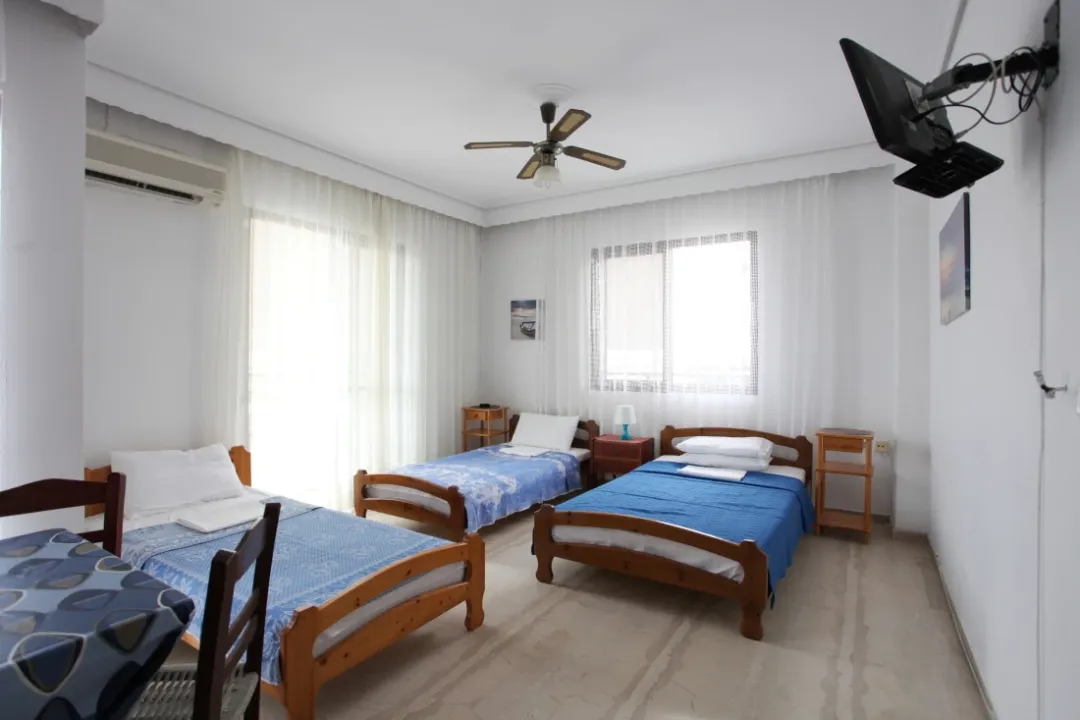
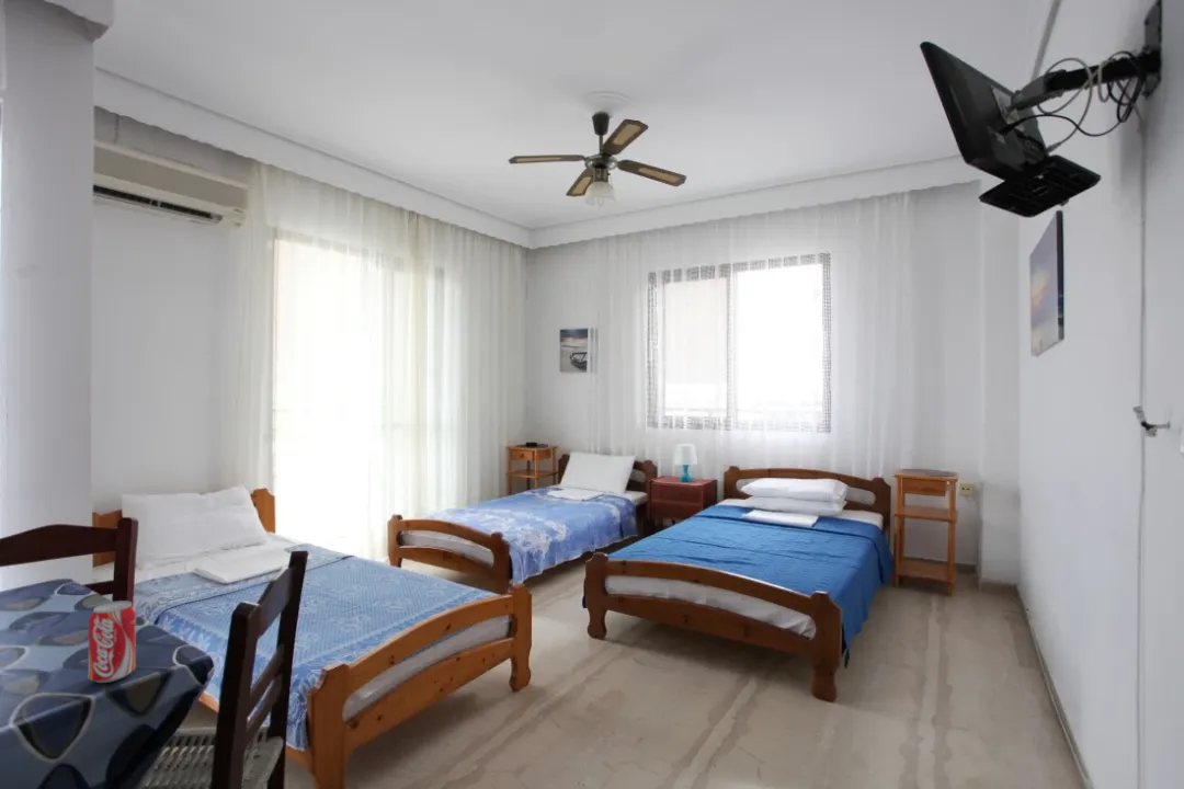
+ beverage can (112, 641)
